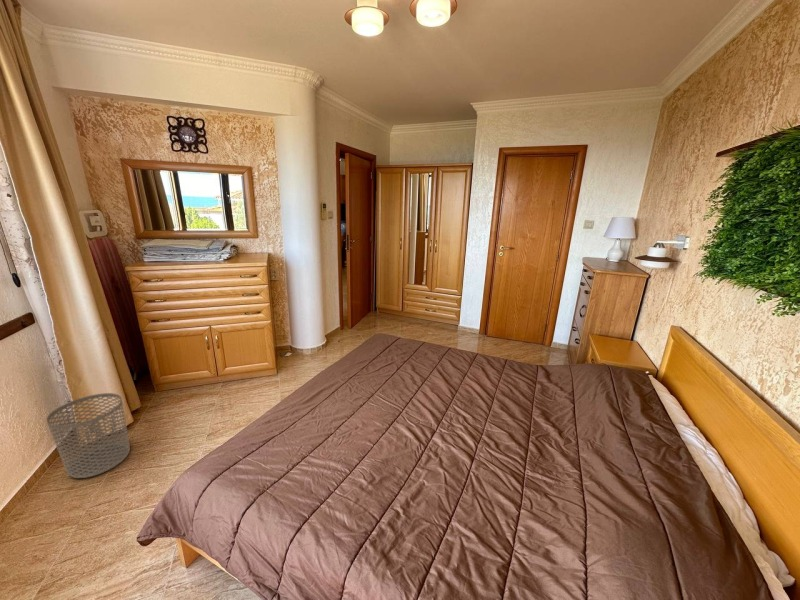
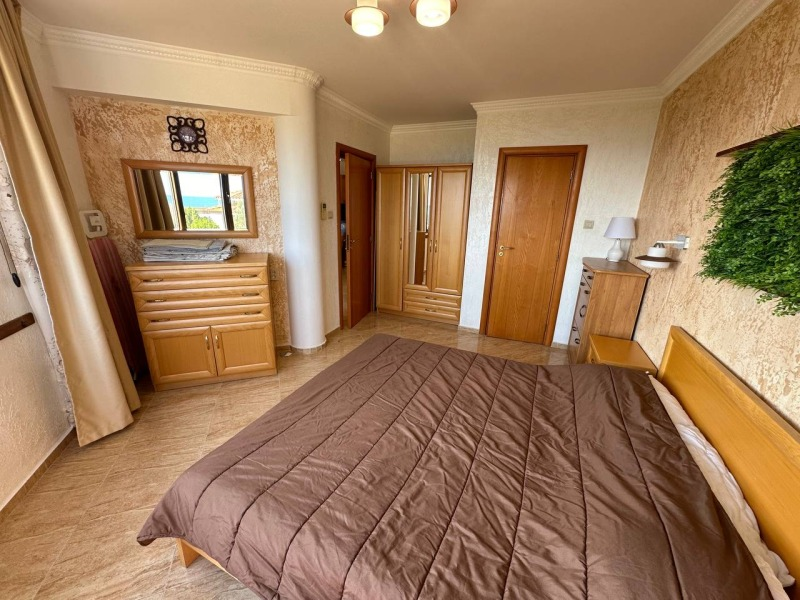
- waste bin (93, 435)
